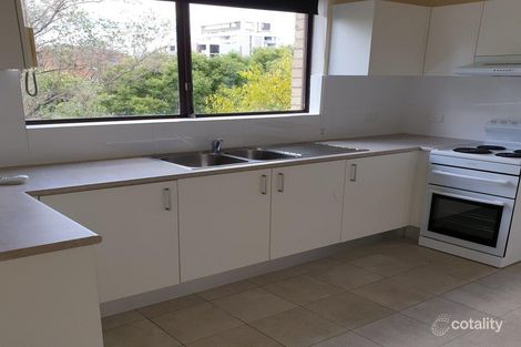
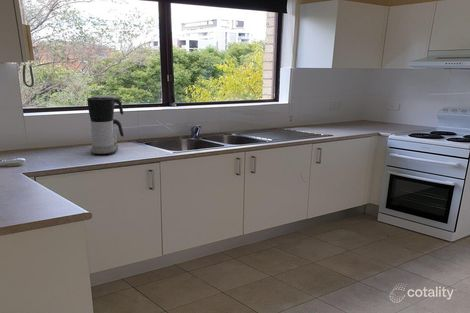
+ coffee maker (106, 124)
